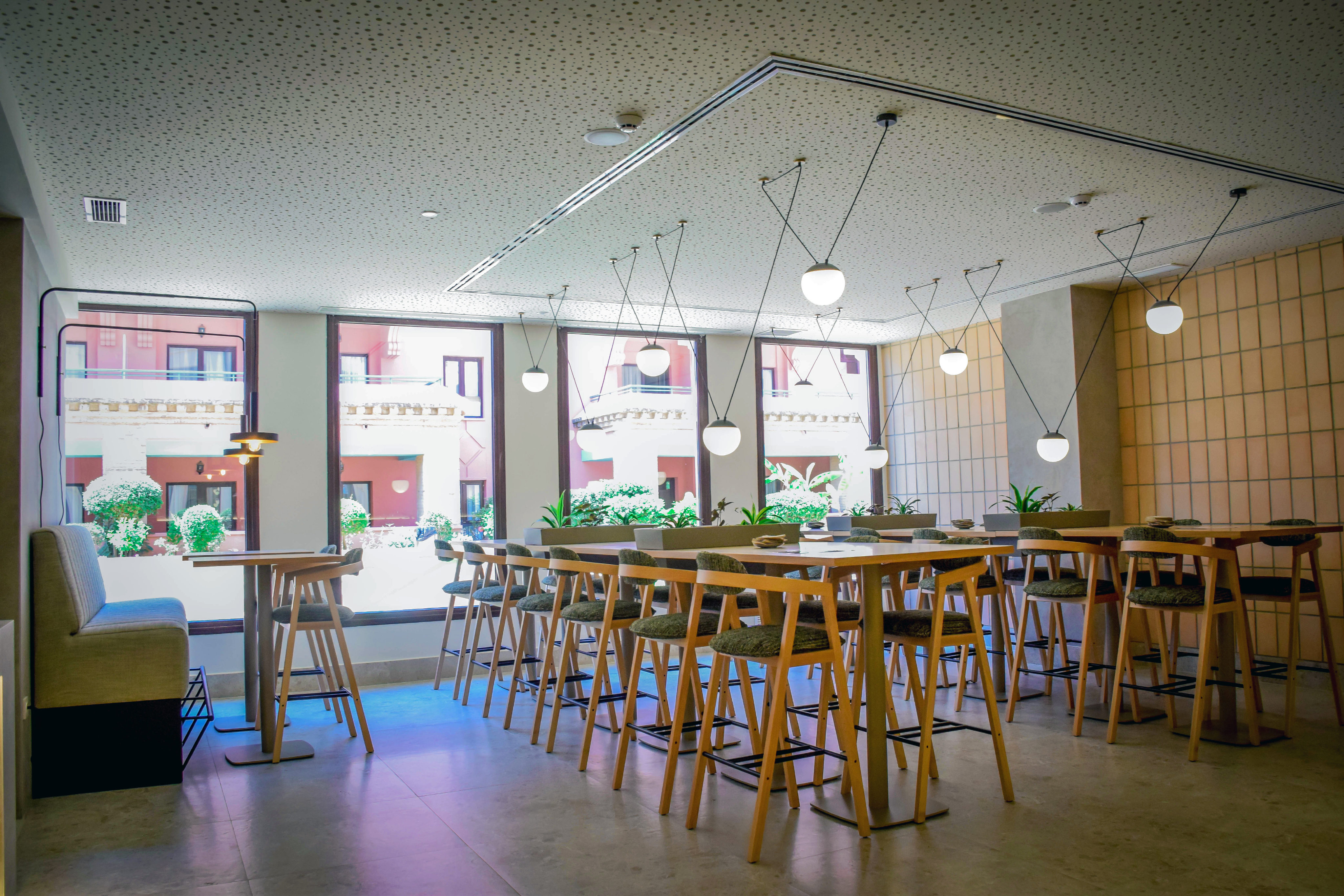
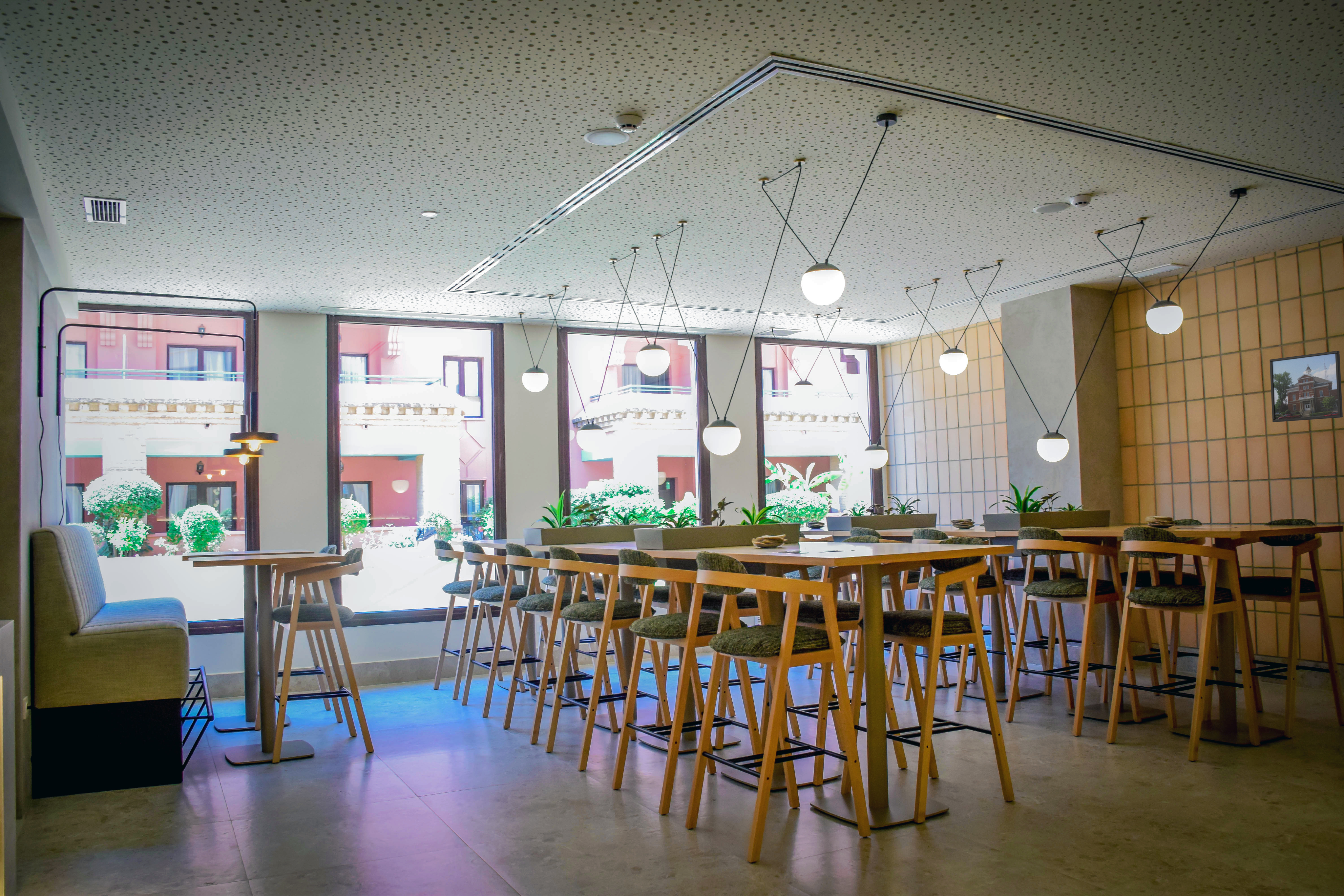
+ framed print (1305, 387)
